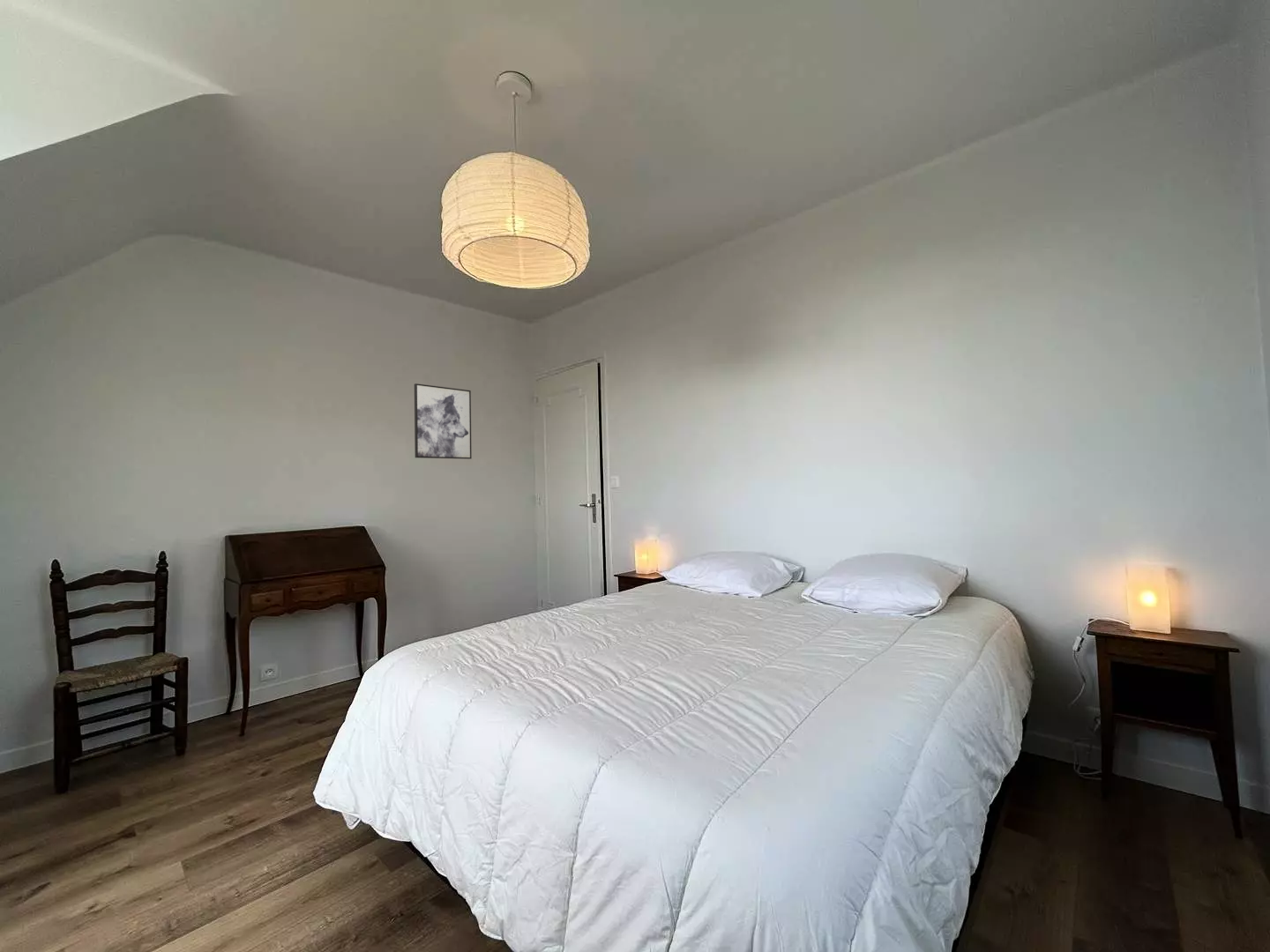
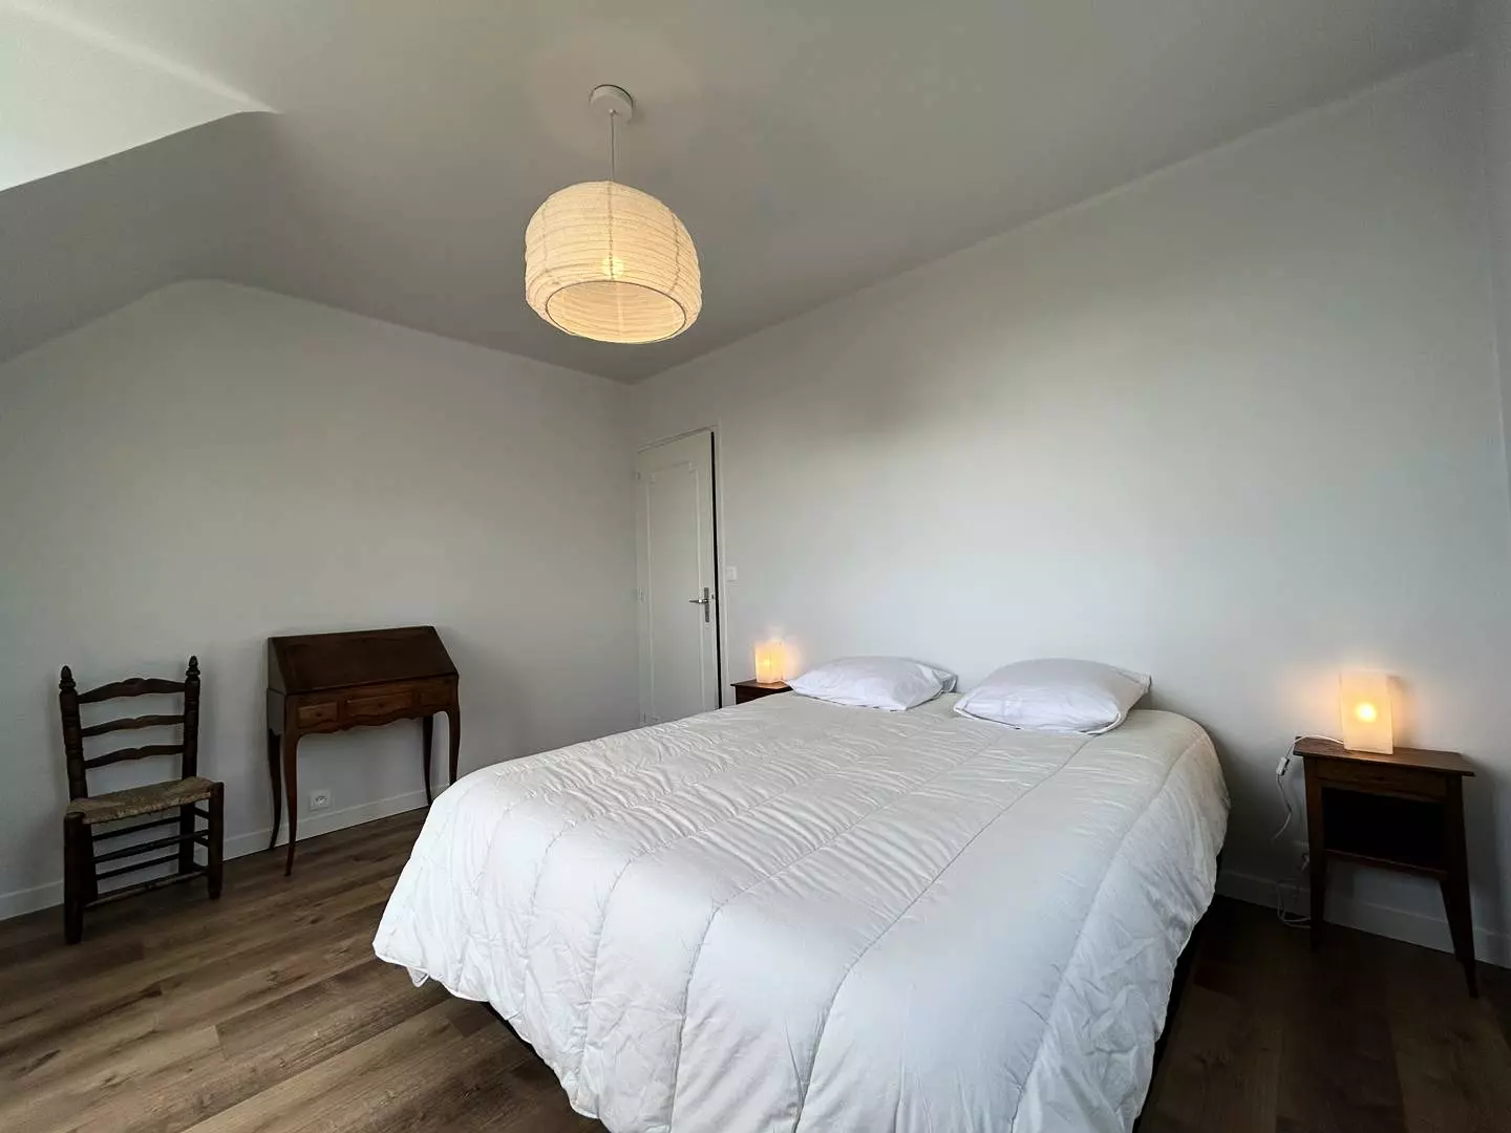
- wall art (444, 422)
